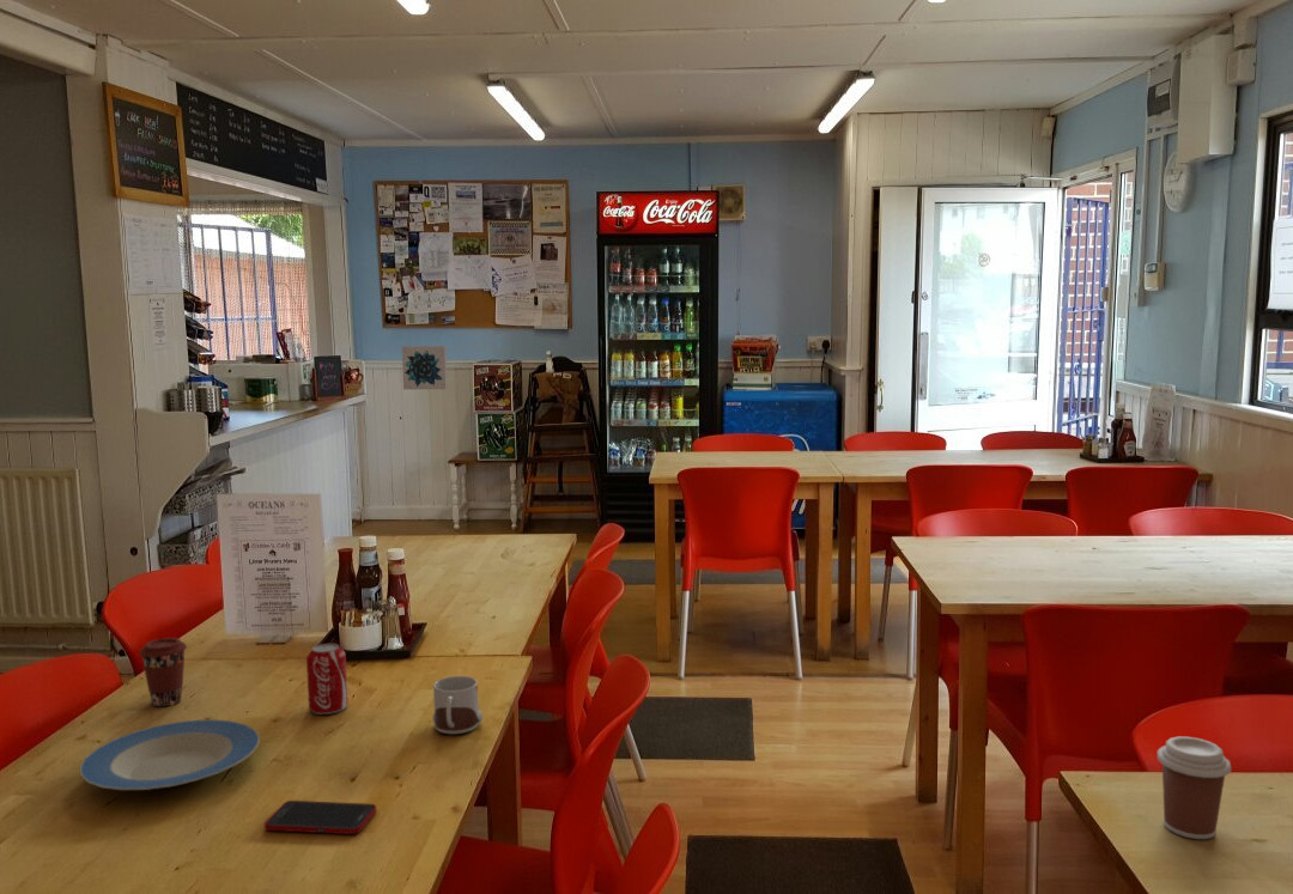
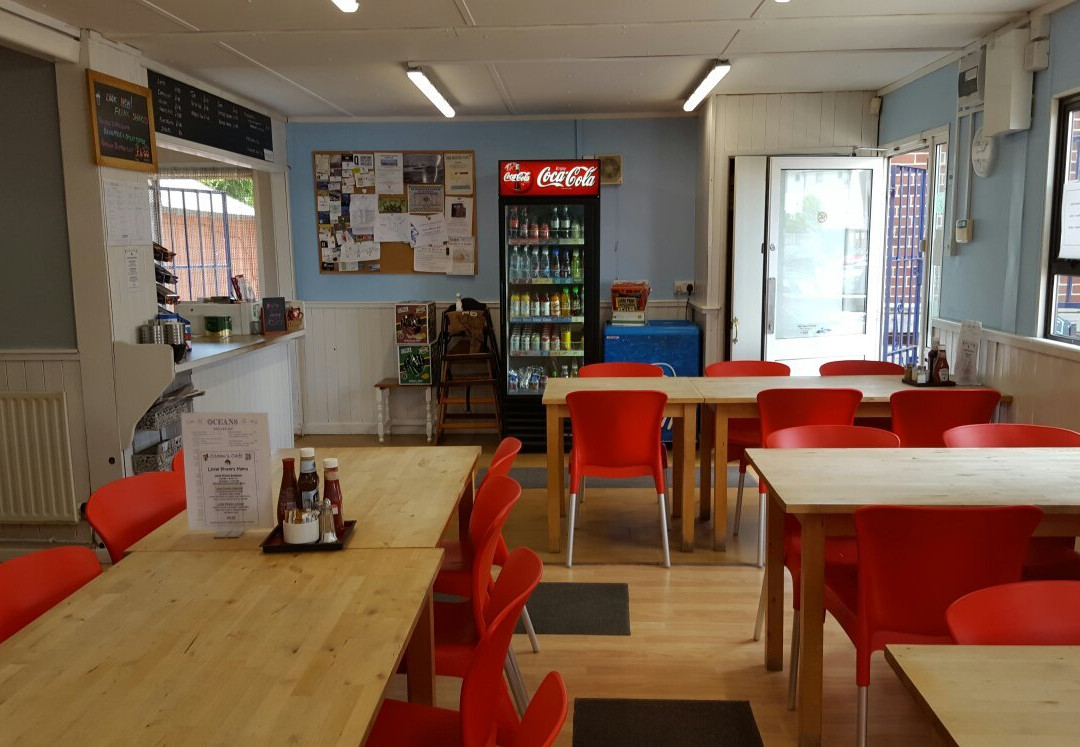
- wall art (424, 367)
- coffee cup (1191, 786)
- beverage can (327, 677)
- cell phone (321, 817)
- coffee cup (164, 671)
- plate (172, 760)
- mug (454, 707)
